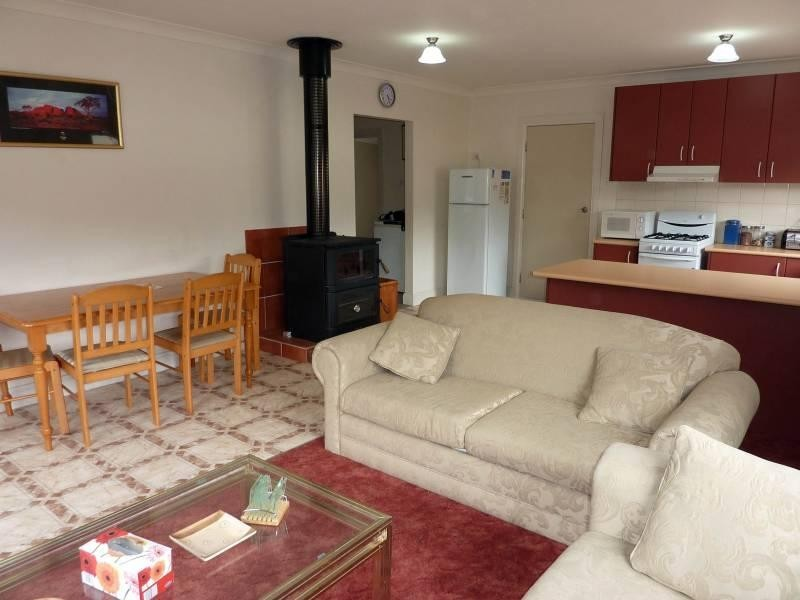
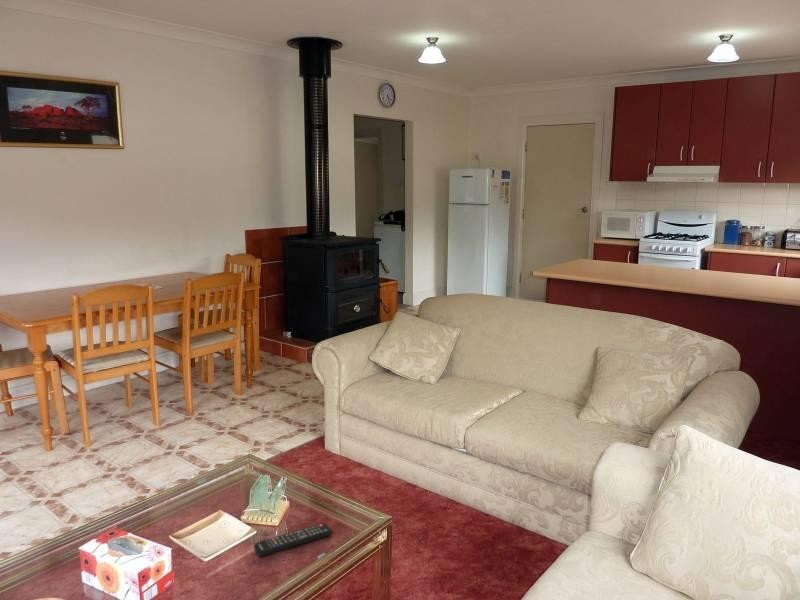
+ remote control (294, 539)
